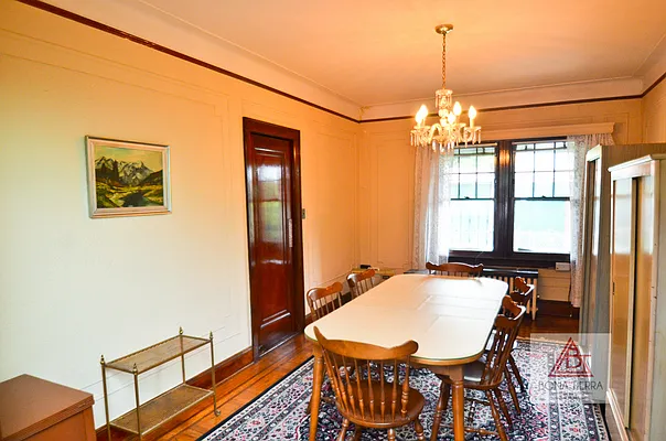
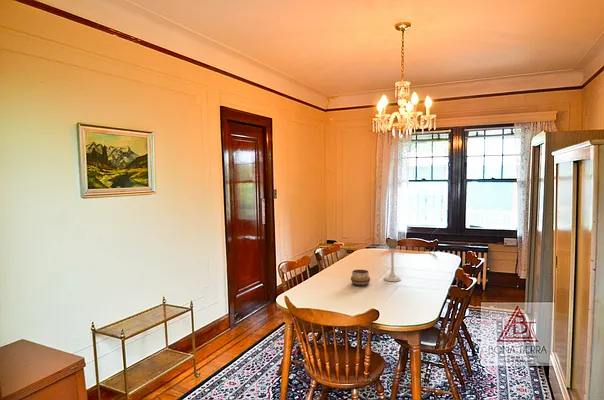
+ candle holder (392, 259)
+ decorative bowl (360, 277)
